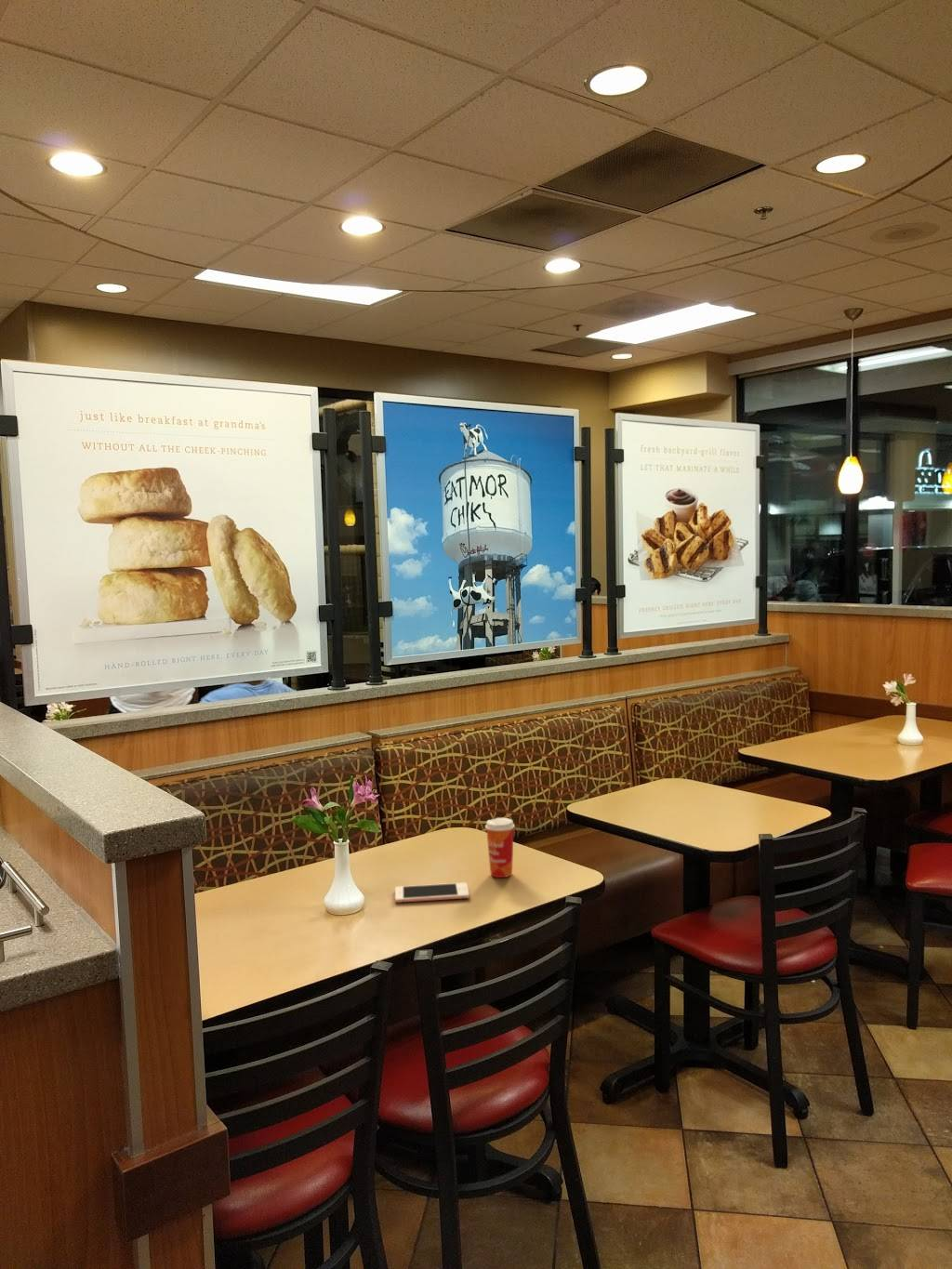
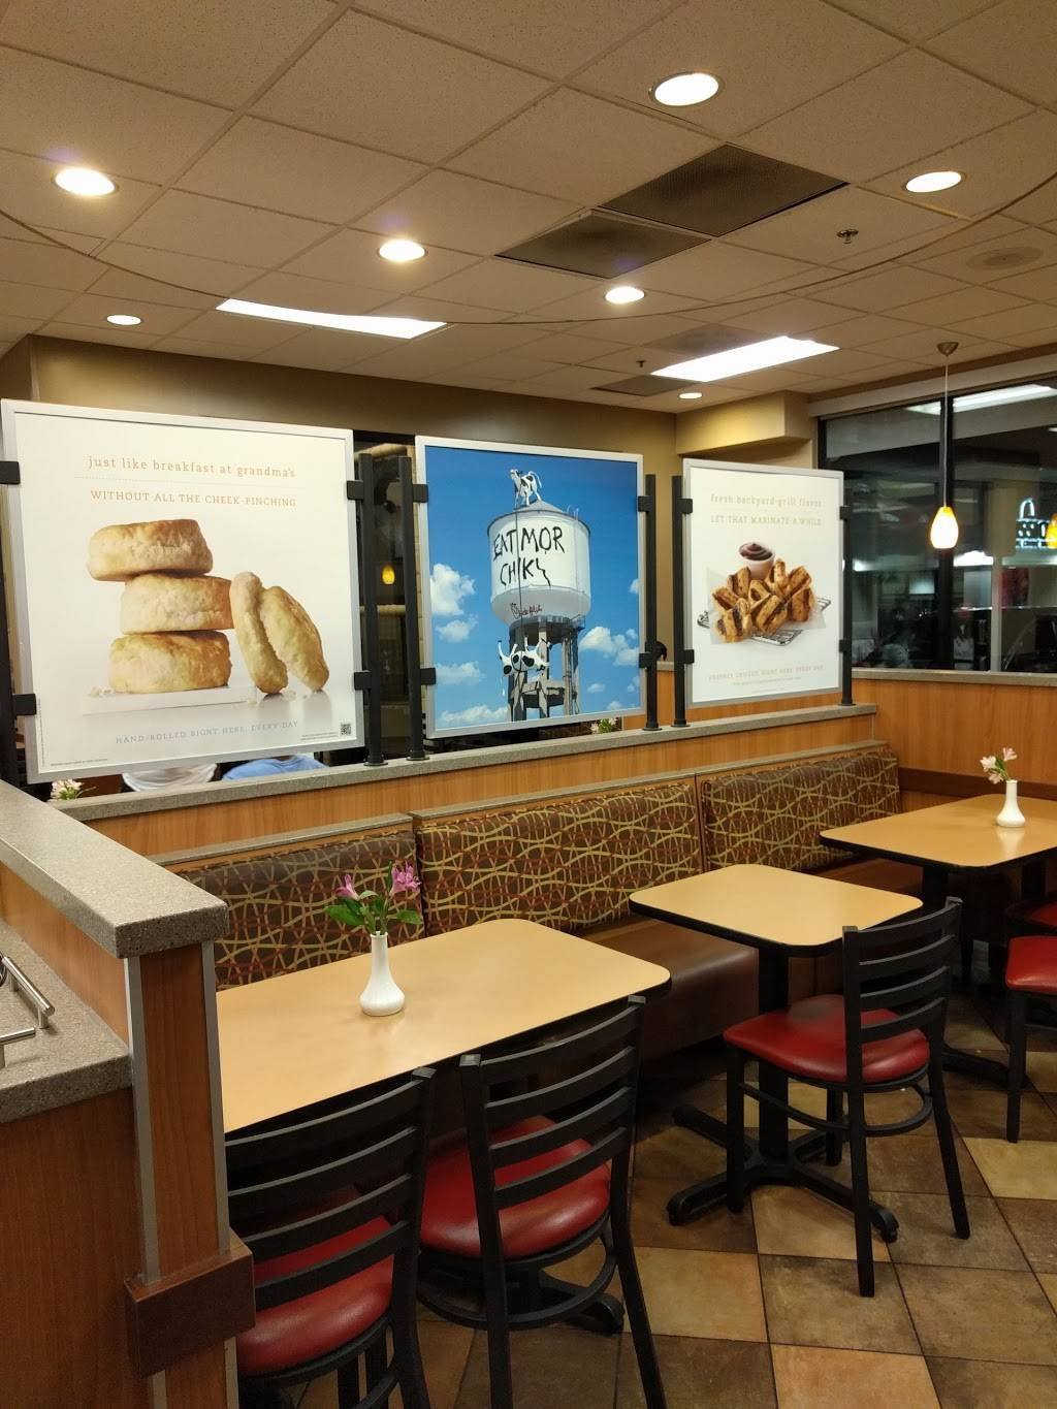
- paper cup (500, 847)
- cell phone (431, 892)
